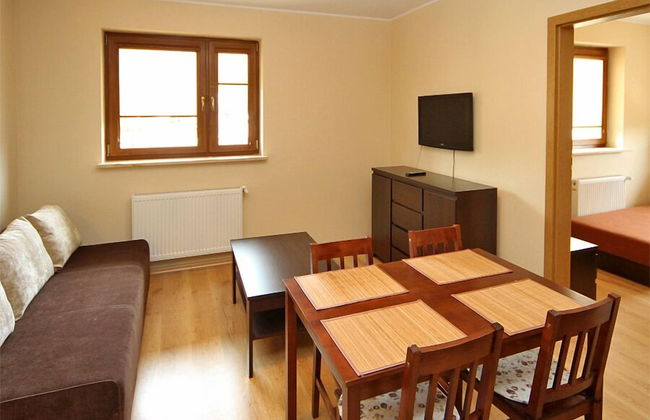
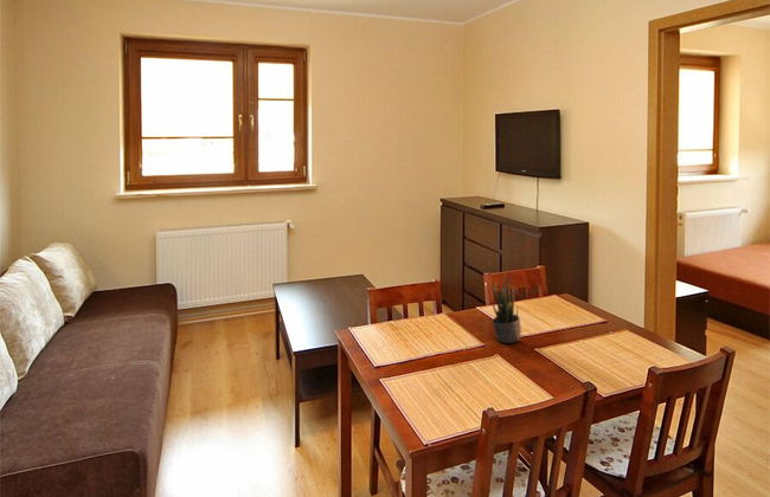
+ potted plant (503, 308)
